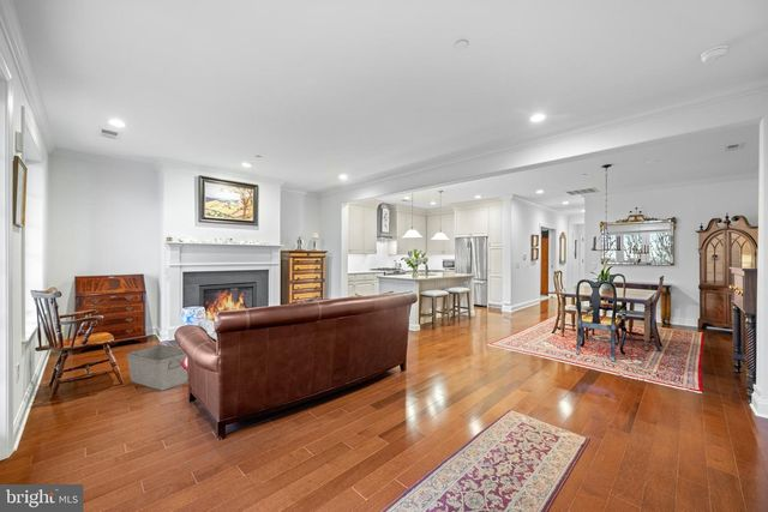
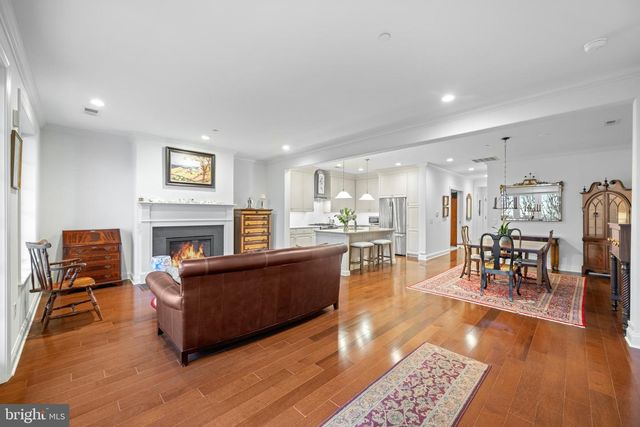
- storage bin (158, 366)
